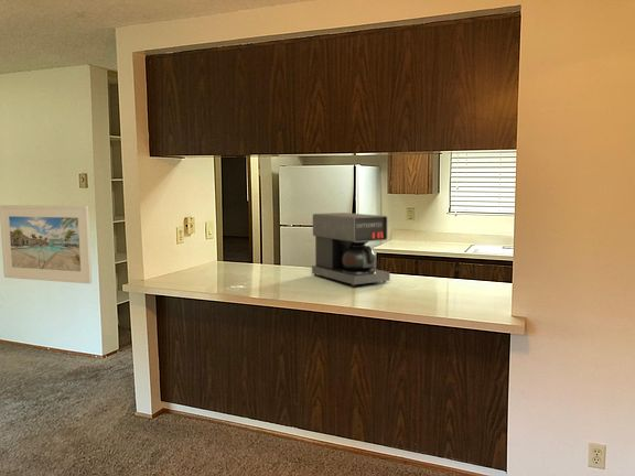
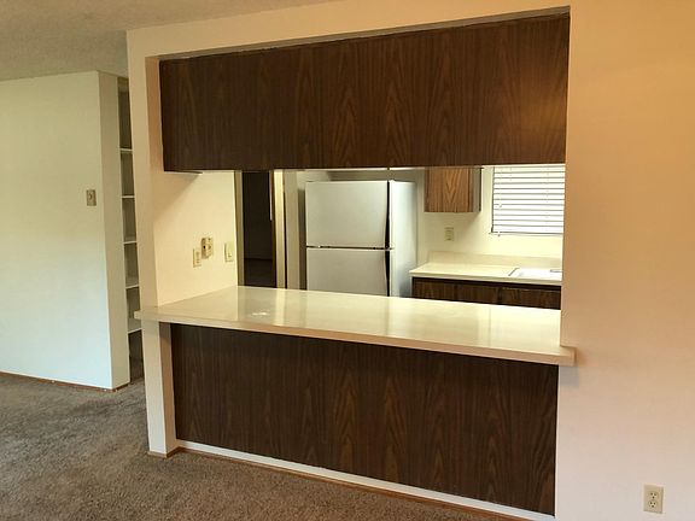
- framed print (44, 242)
- coffee maker (348, 247)
